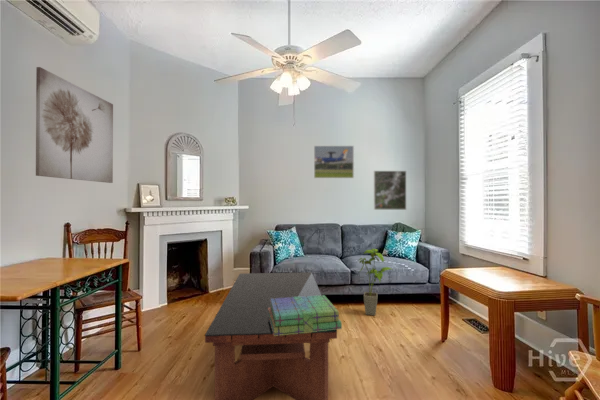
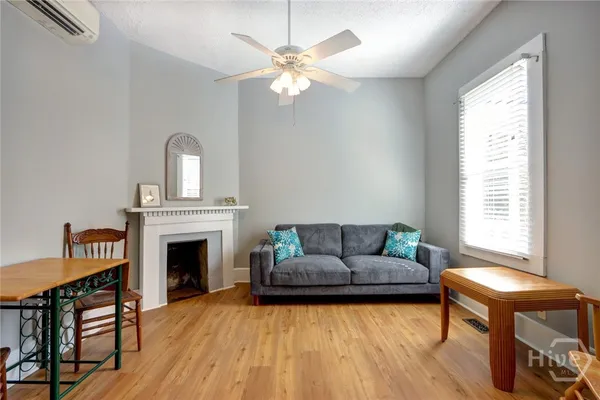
- house plant (375, 281)
- stack of books (302, 312)
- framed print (389, 190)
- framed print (333, 162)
- wall art (80, 134)
- coffee table (271, 328)
